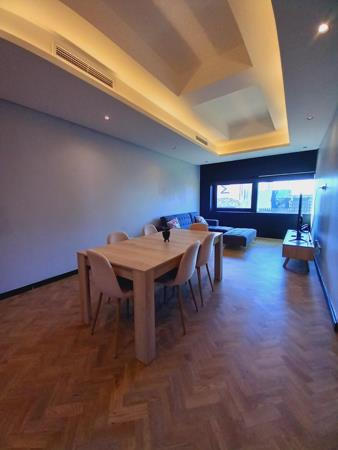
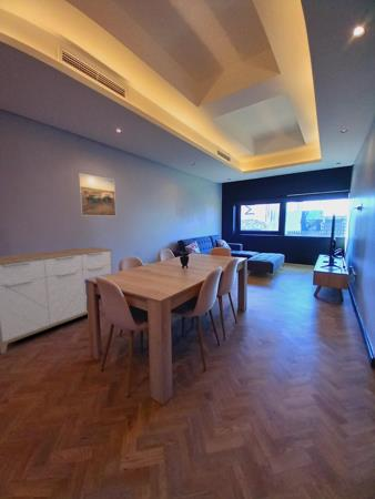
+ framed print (98, 196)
+ sideboard (57, 288)
